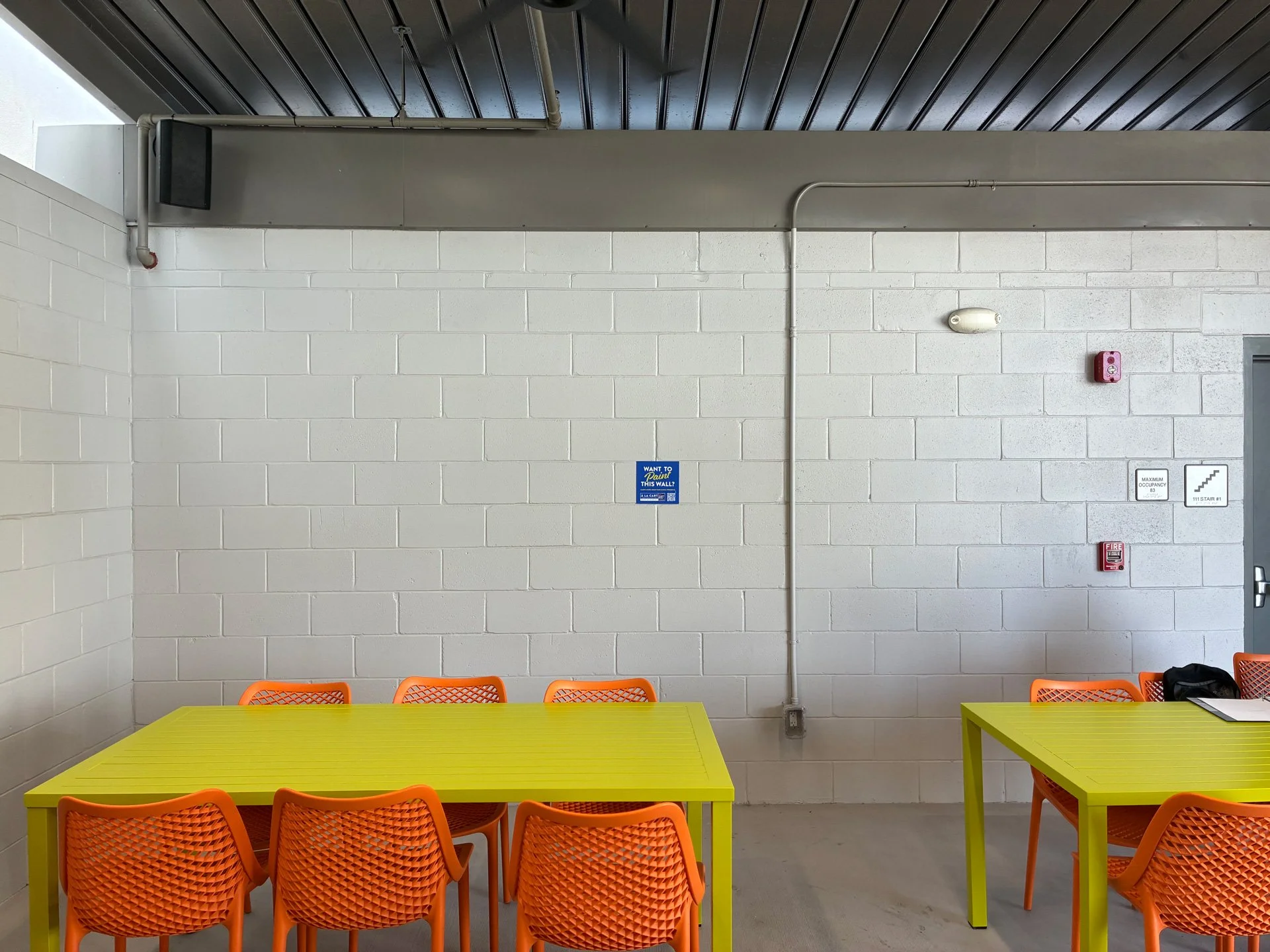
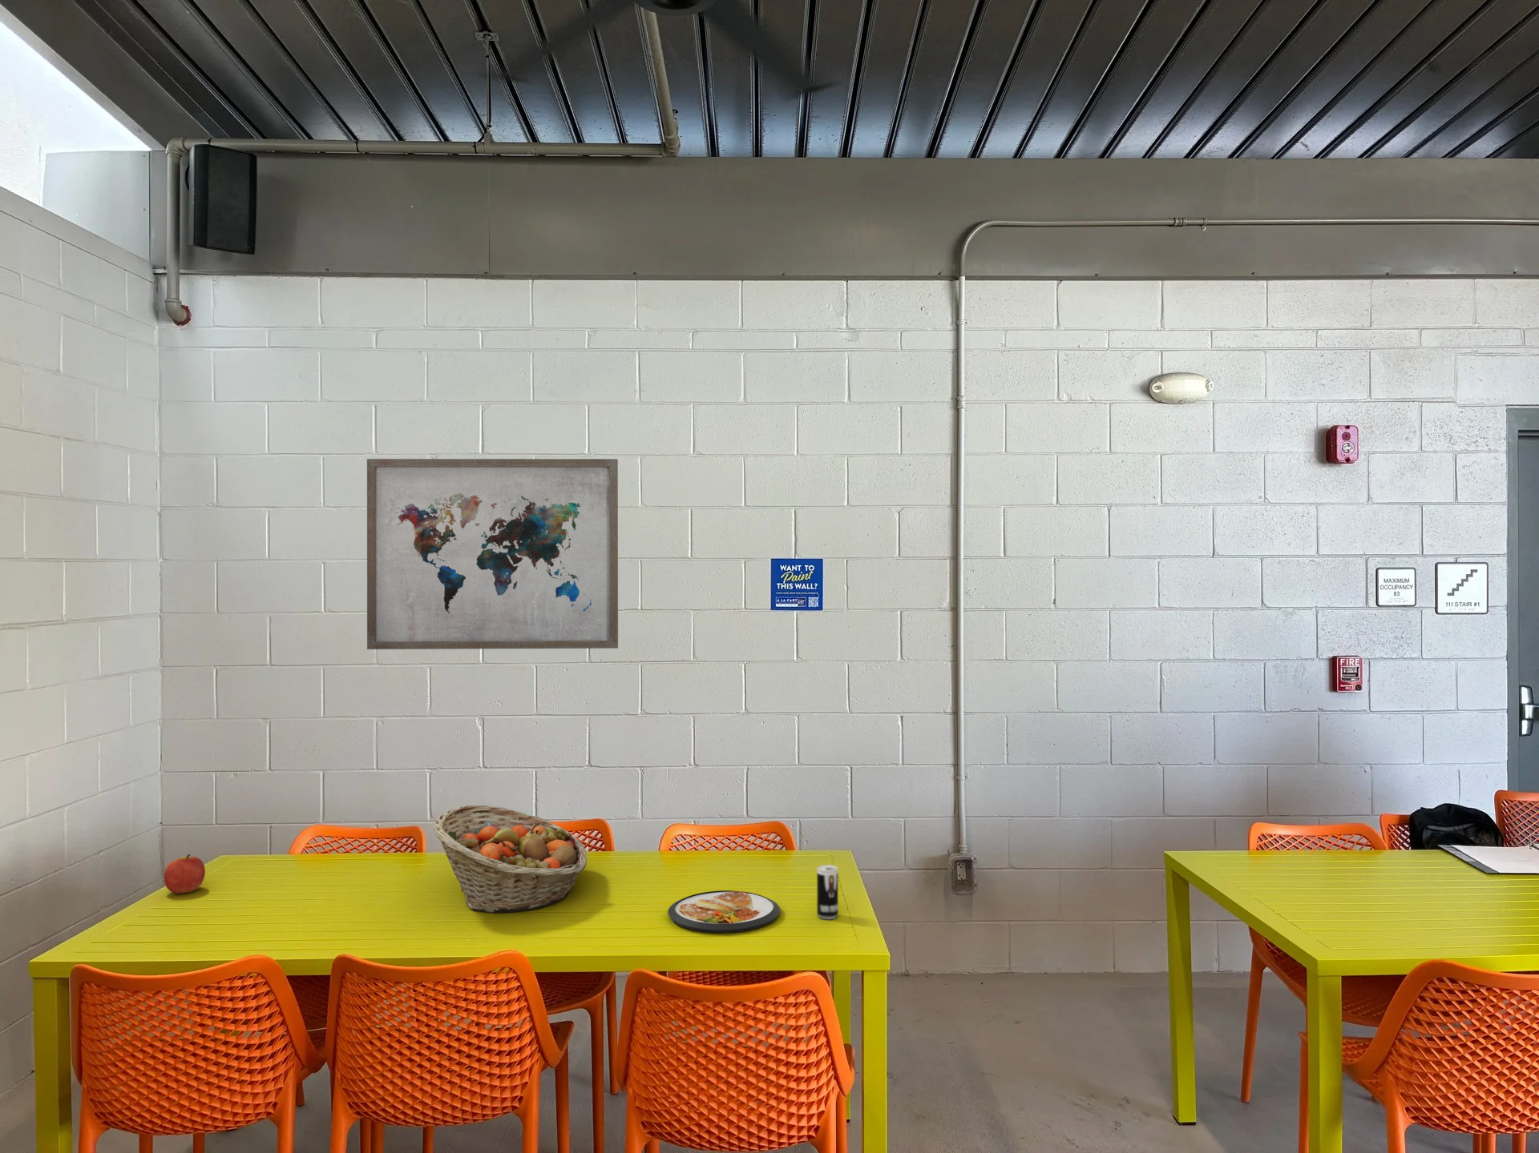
+ fruit basket (513, 853)
+ beverage can (828, 891)
+ wall art (493, 553)
+ apple (184, 872)
+ dish (723, 907)
